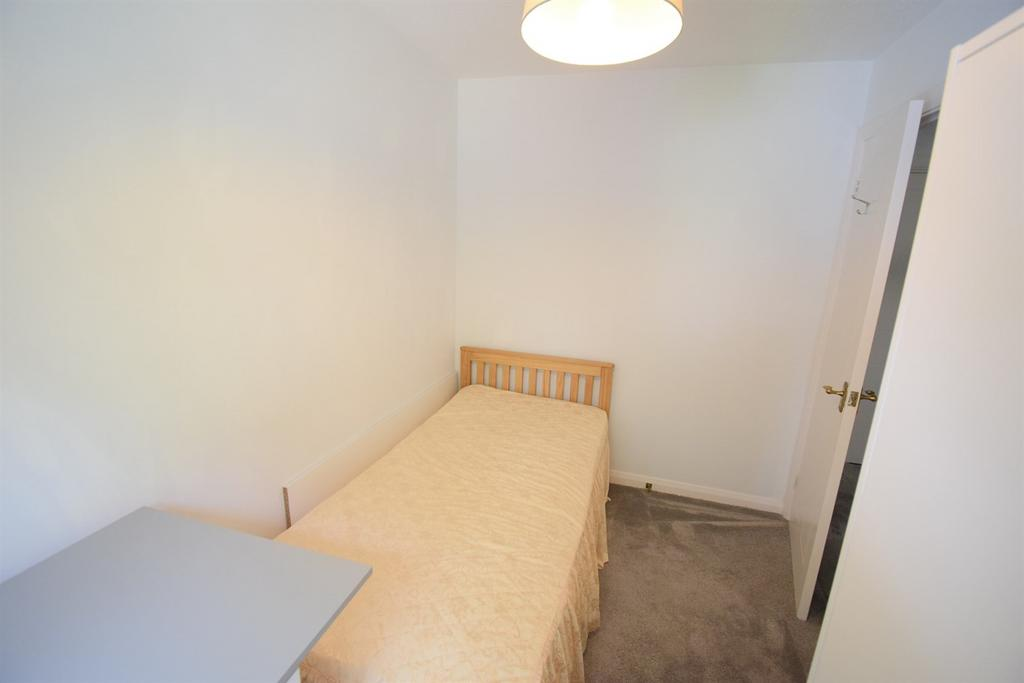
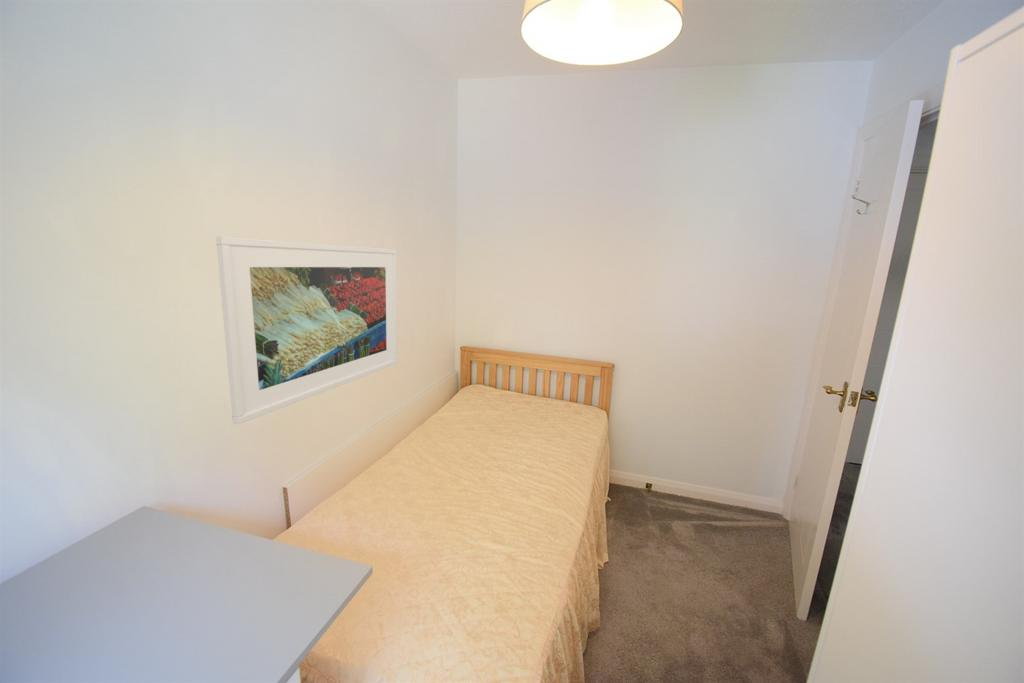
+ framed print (332, 317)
